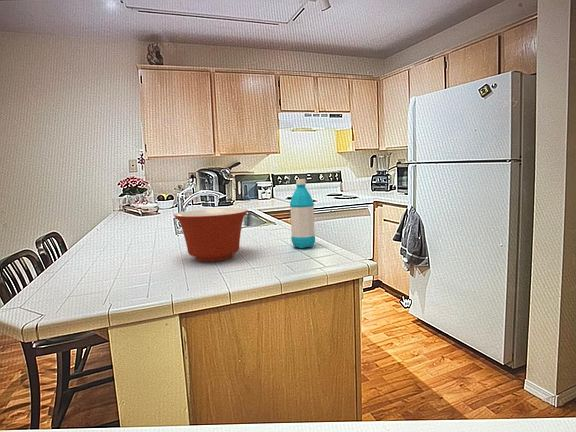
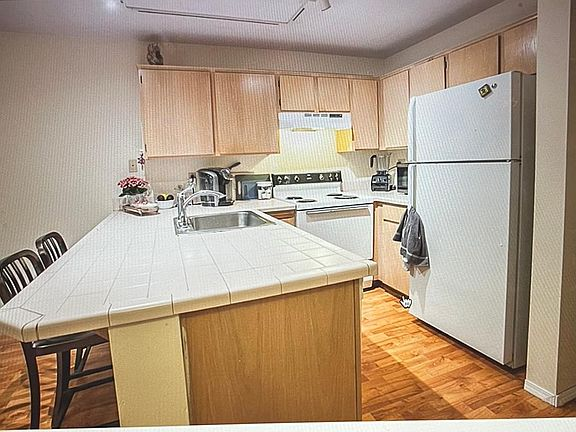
- water bottle (302, 213)
- mixing bowl (212, 234)
